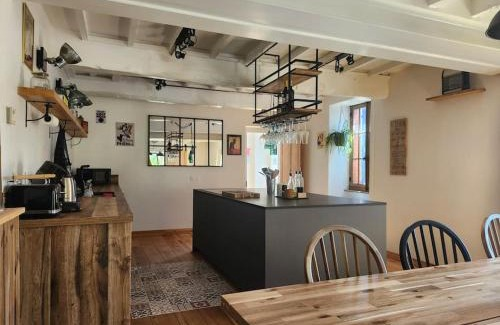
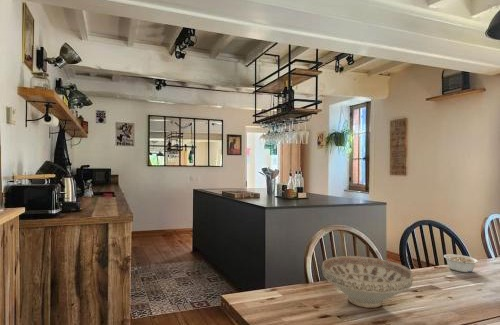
+ legume (461, 263)
+ decorative bowl (365, 284)
